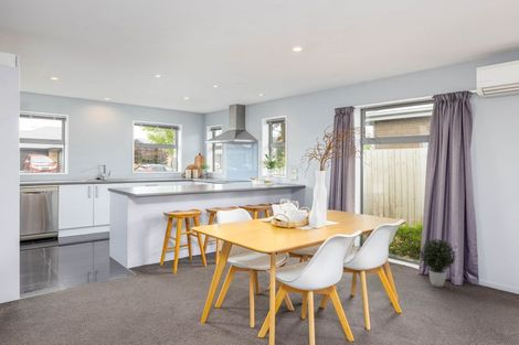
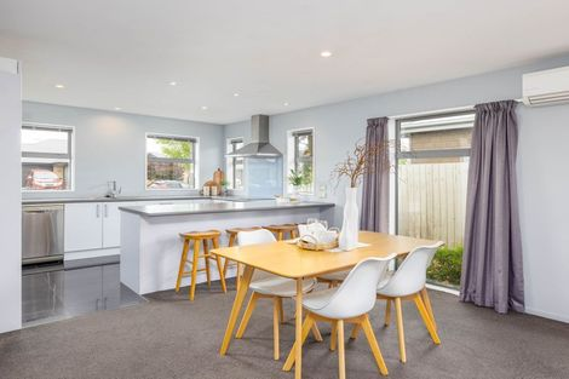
- potted plant (437, 261)
